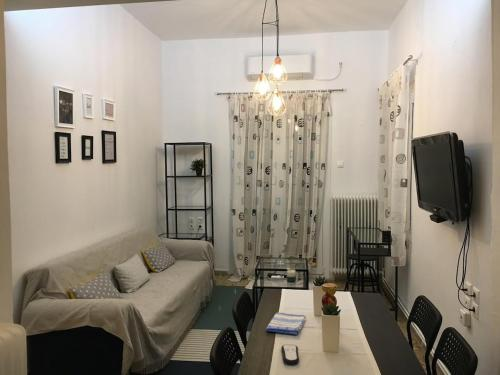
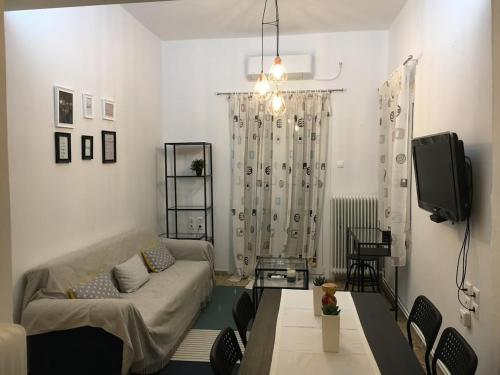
- remote control (290, 353)
- dish towel (286, 322)
